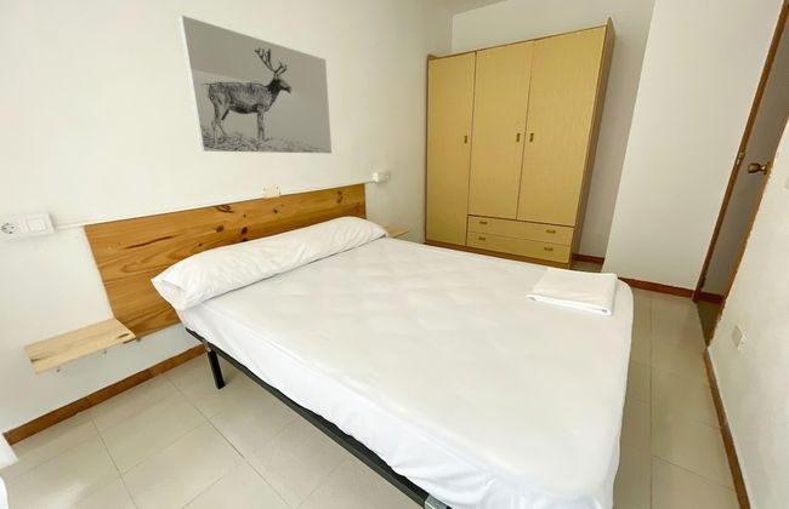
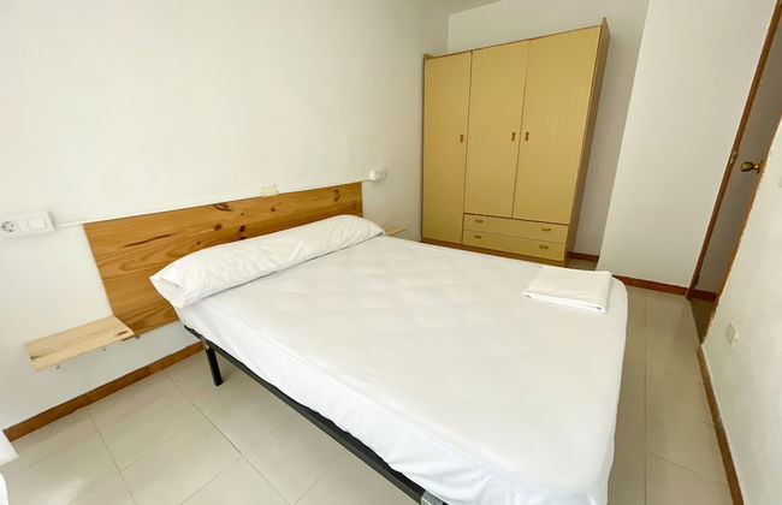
- wall art (271, 98)
